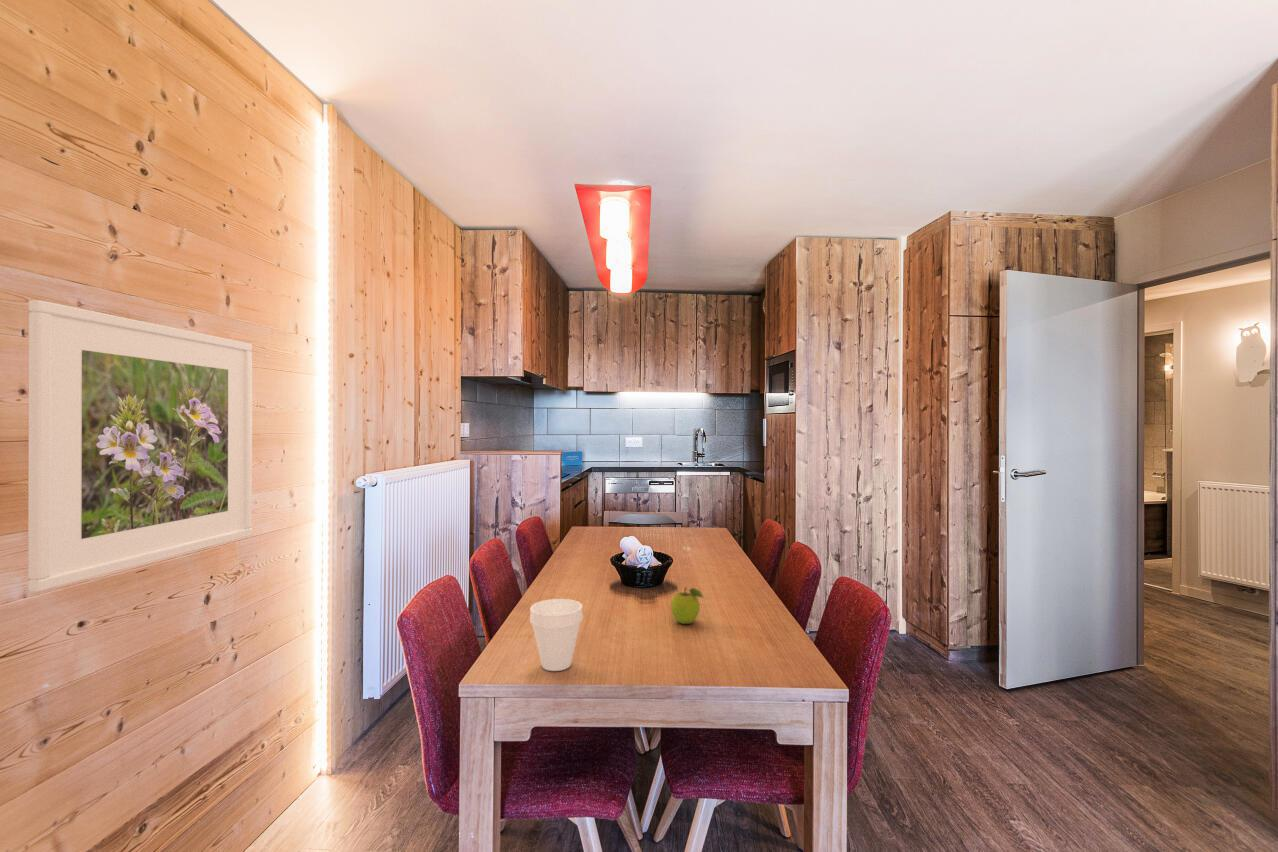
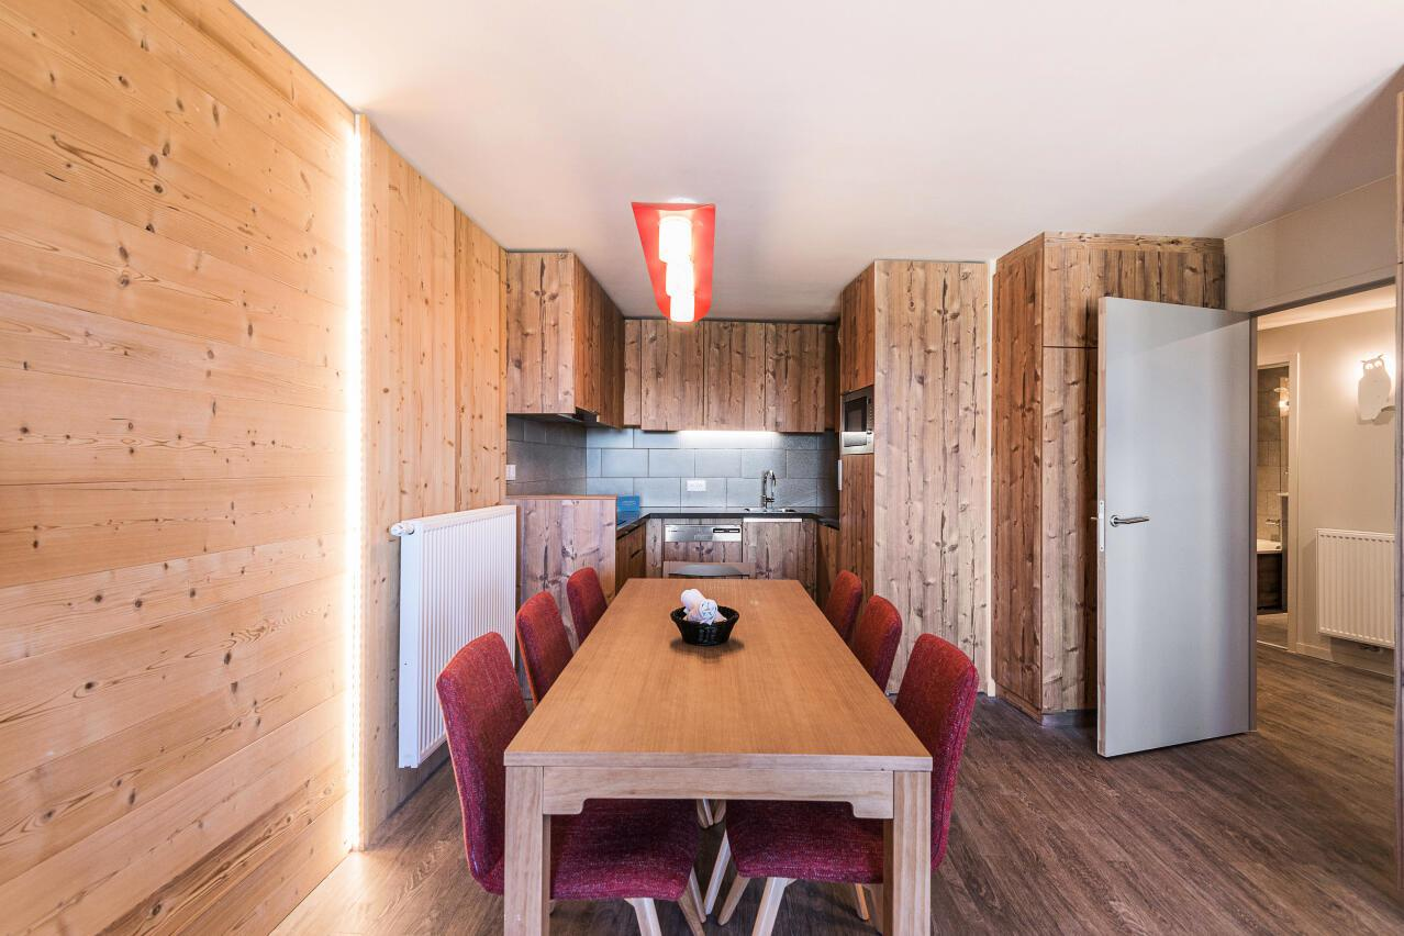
- fruit (687, 604)
- cup (556, 635)
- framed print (163, 442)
